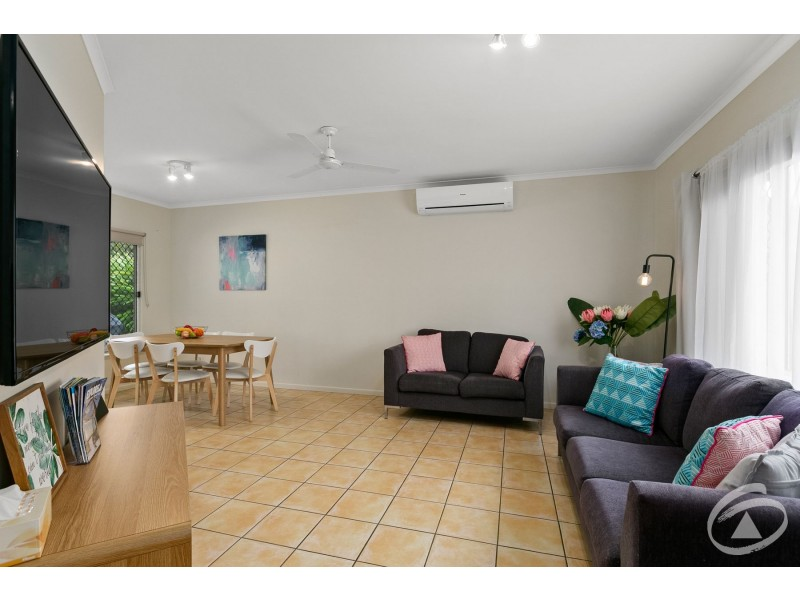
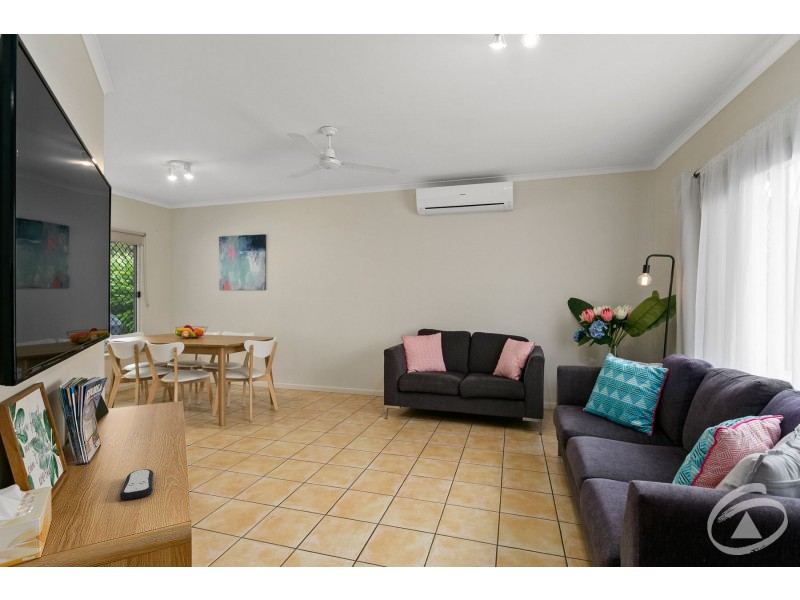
+ remote control (138, 483)
